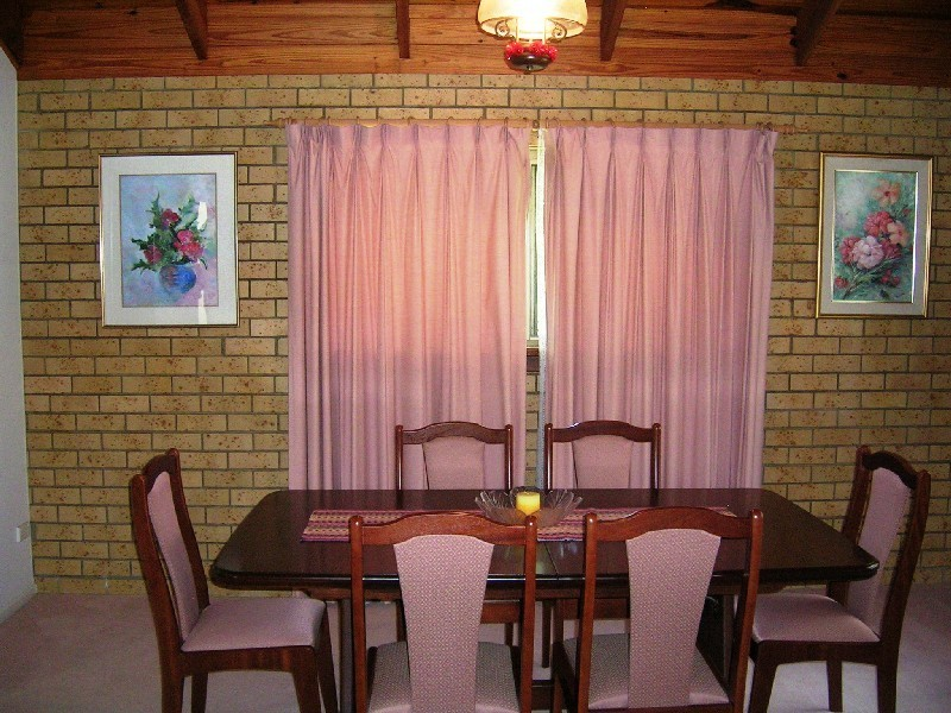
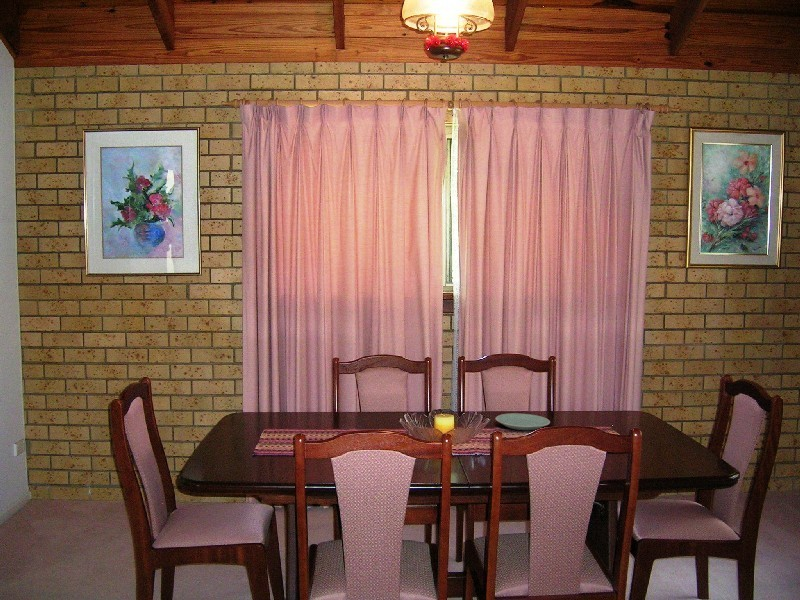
+ plate (522, 422)
